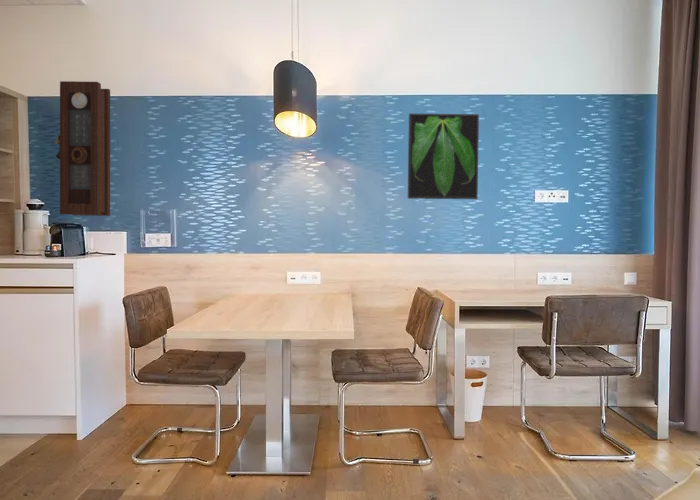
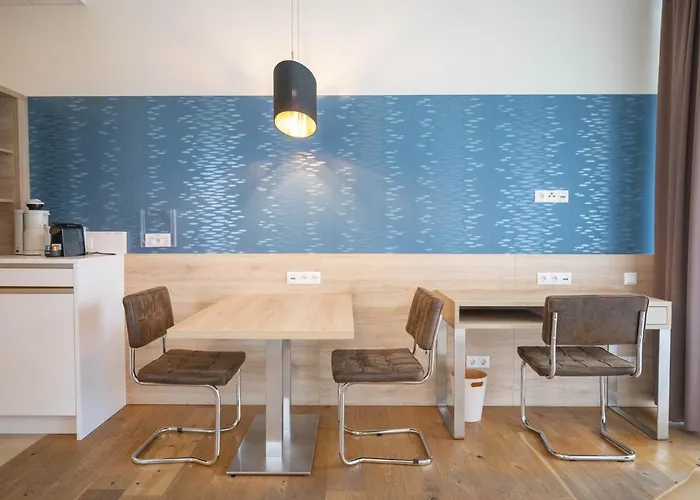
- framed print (443, 156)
- pendulum clock (78, 150)
